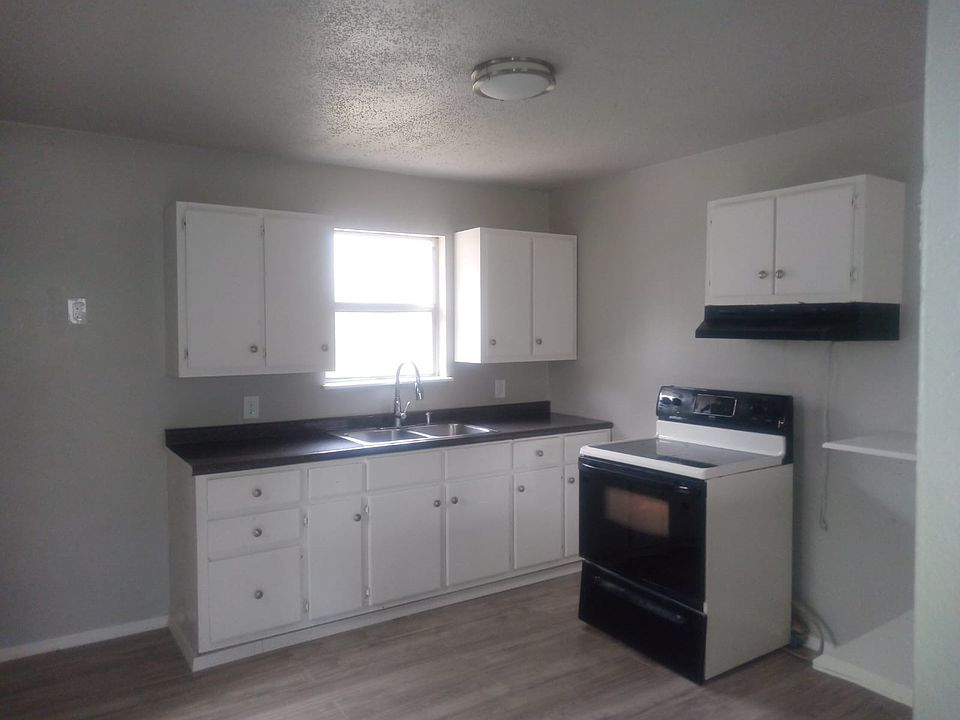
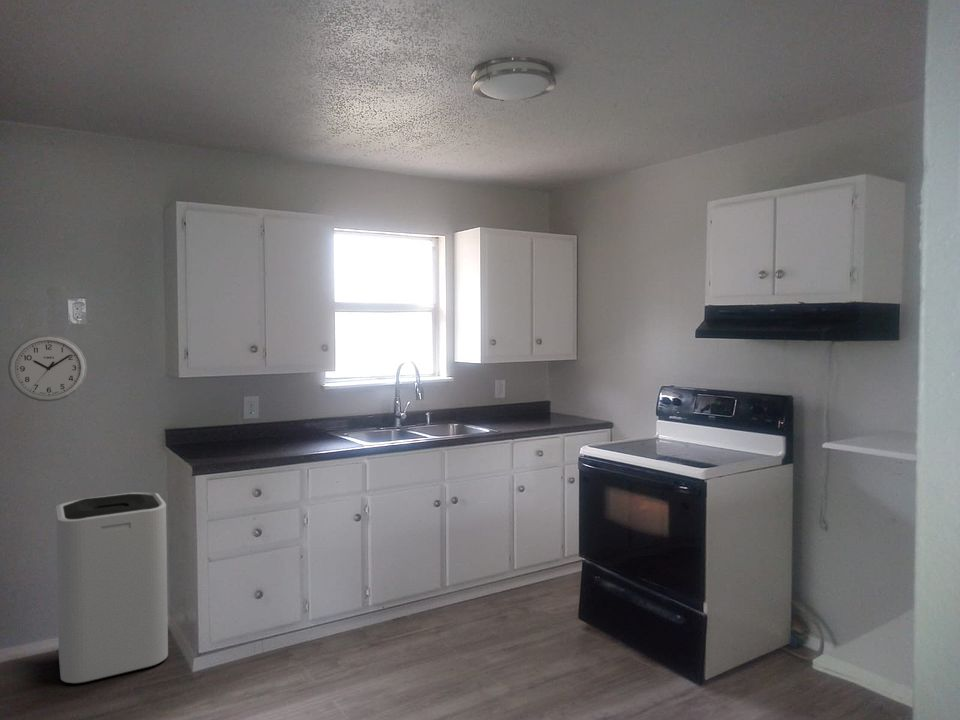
+ trash can (112, 579)
+ wall clock (48, 368)
